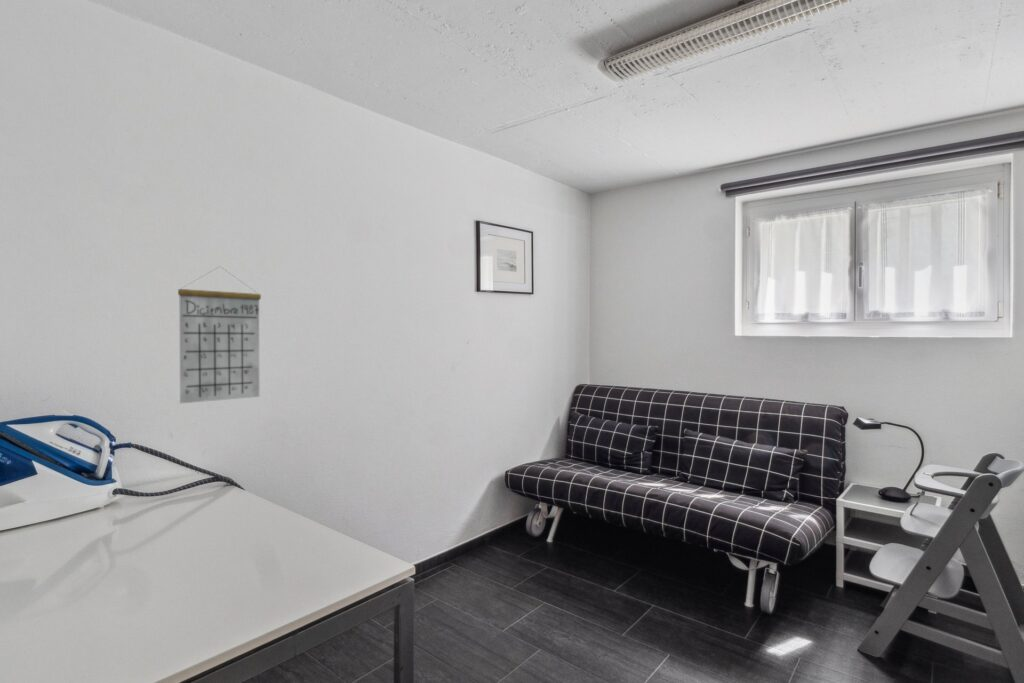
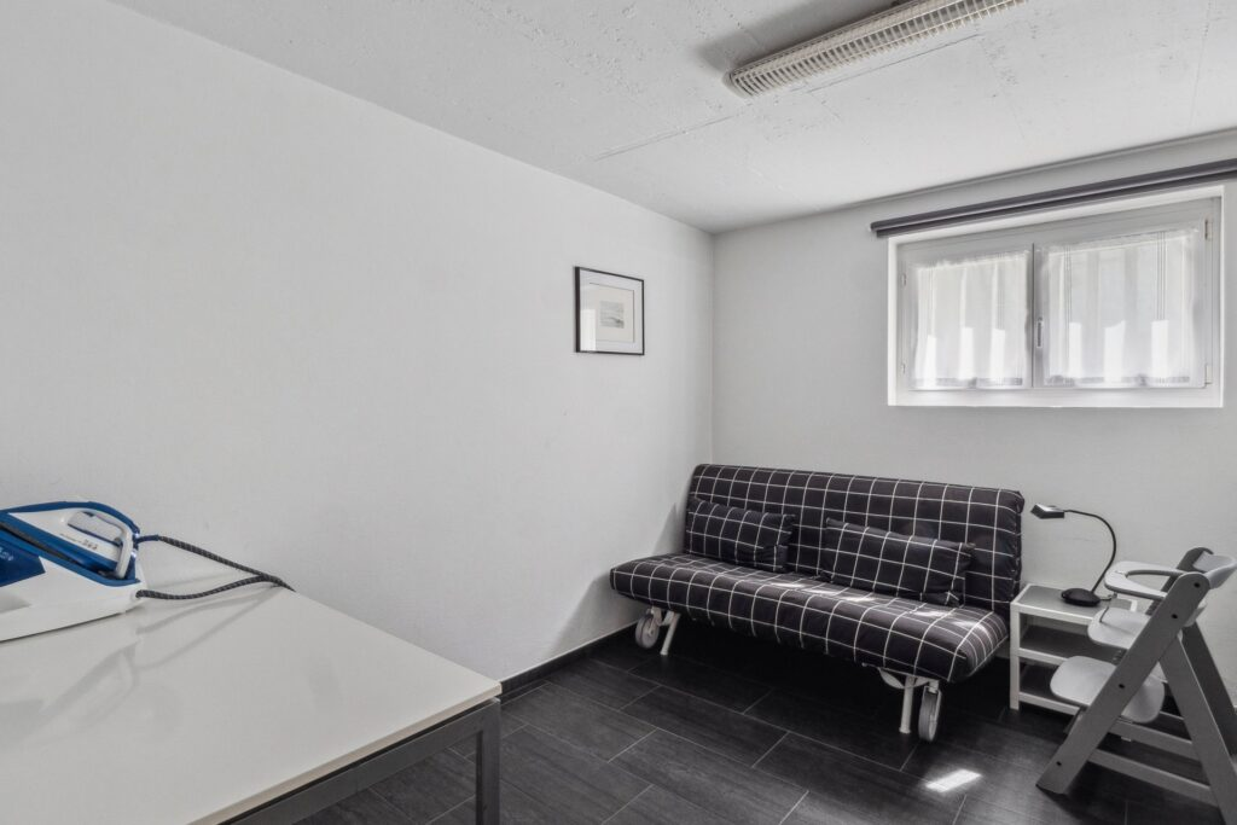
- calendar (221, 332)
